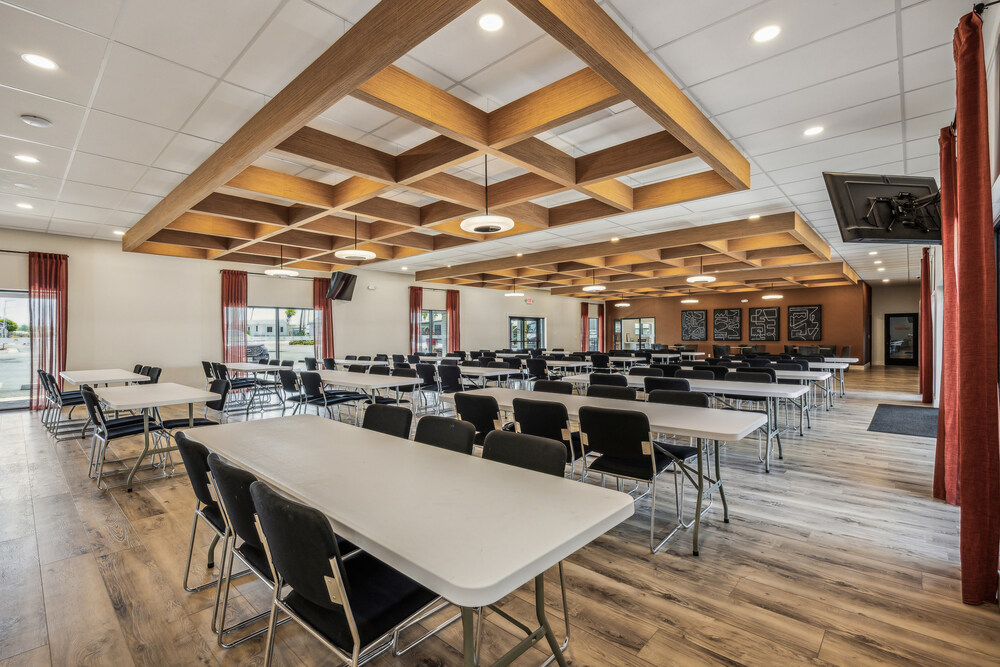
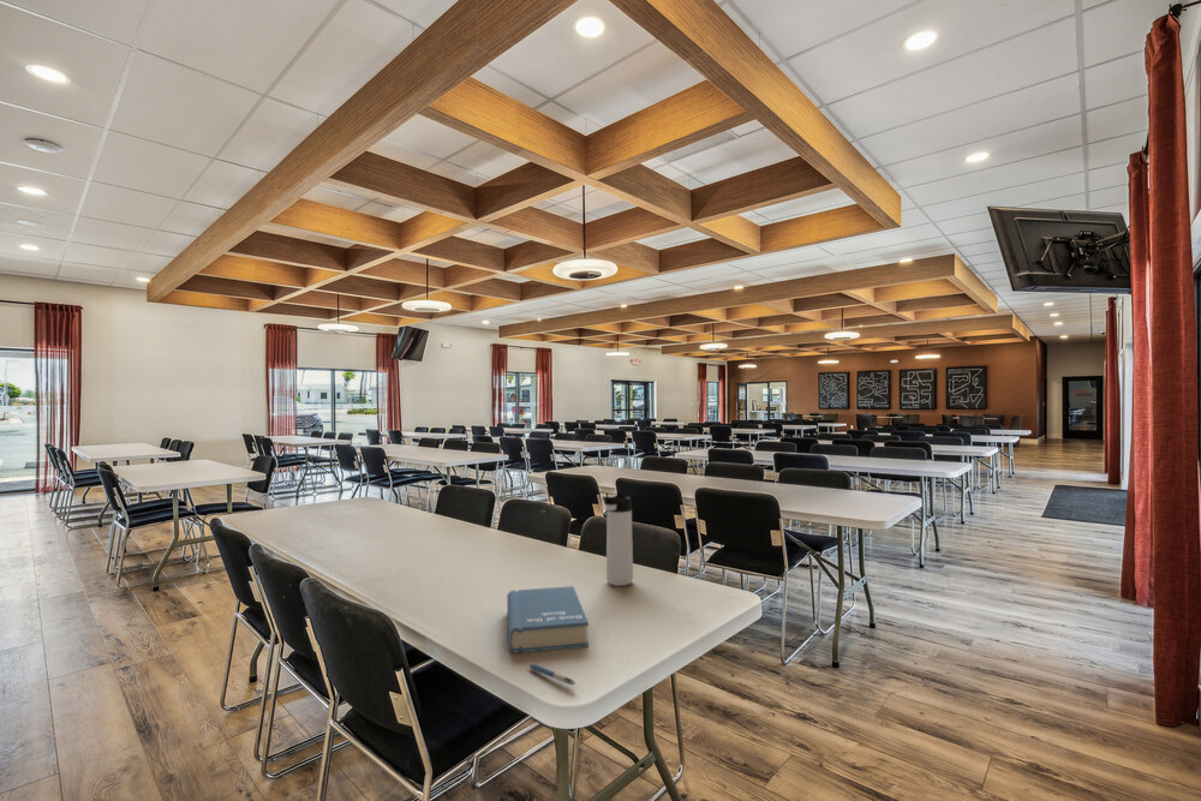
+ book (544, 616)
+ thermos bottle (616, 538)
+ pen (551, 673)
